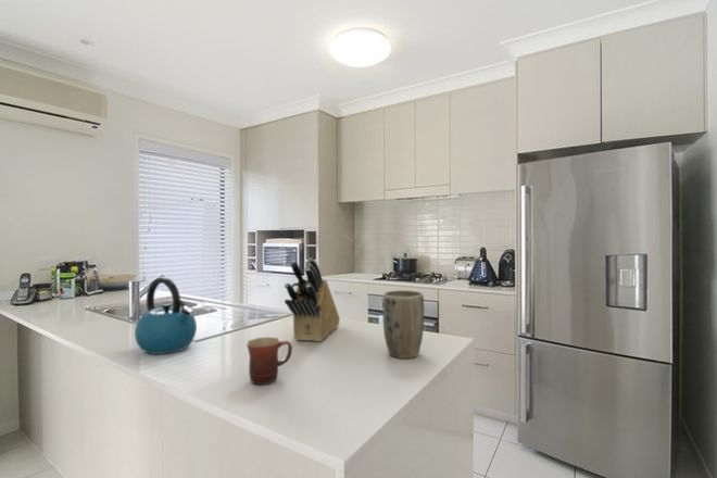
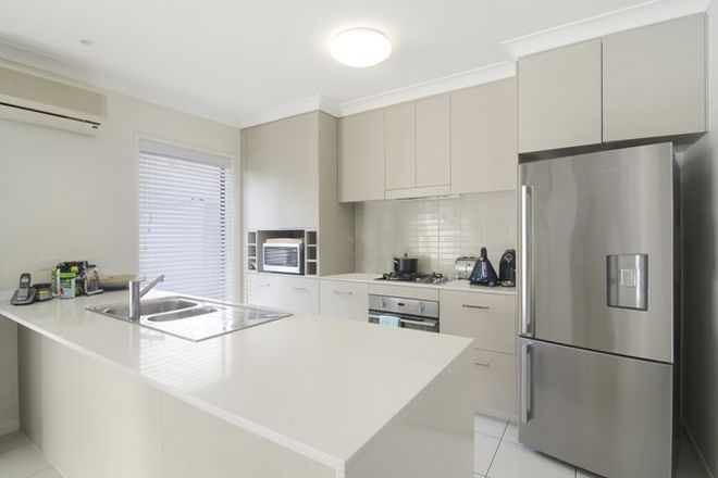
- plant pot (403, 323)
- kettle (168, 313)
- knife block (314, 295)
- mug (269, 360)
